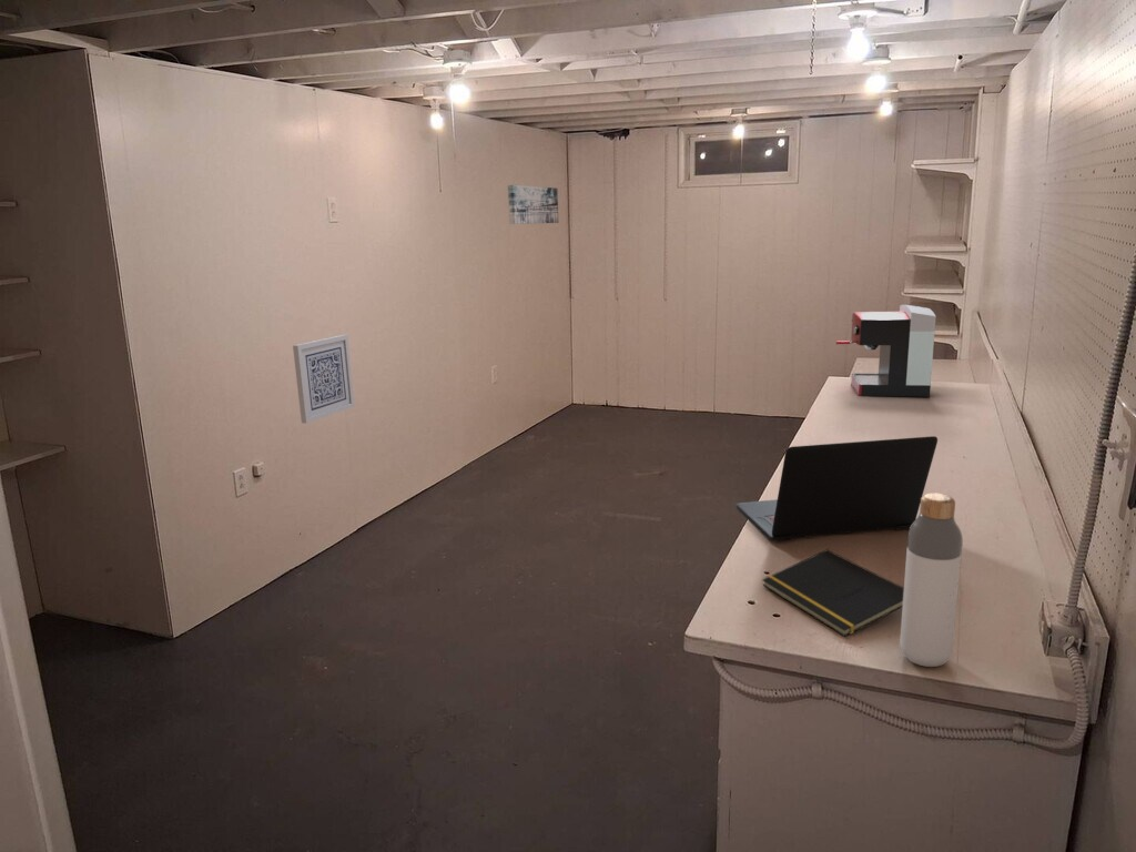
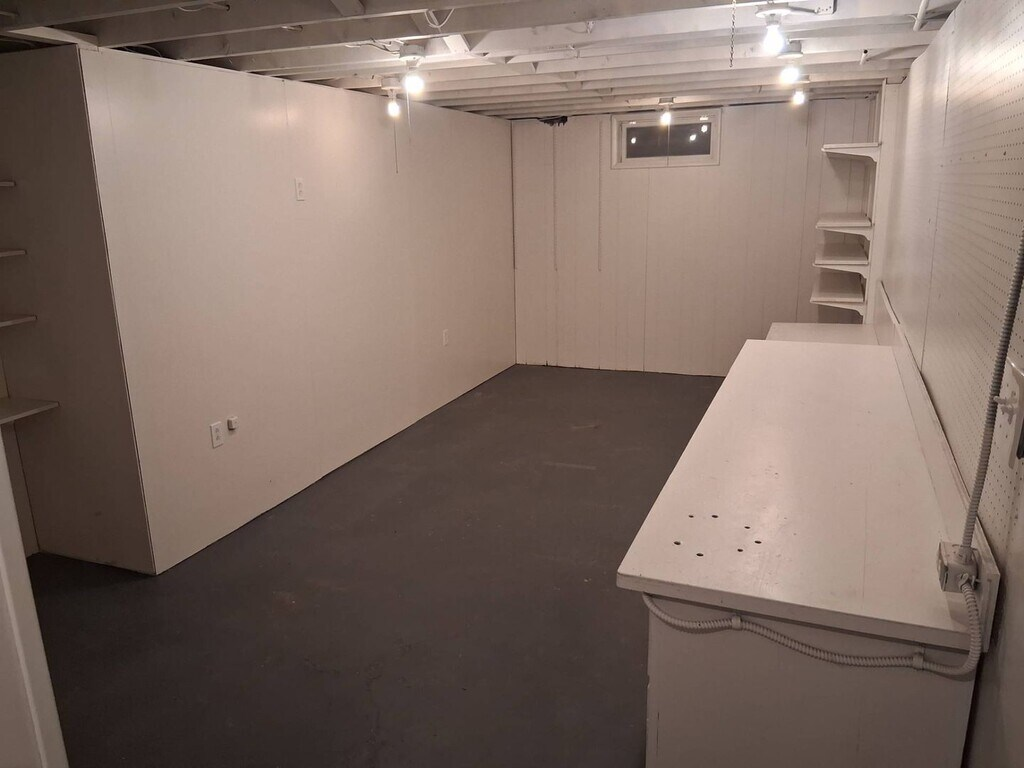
- laptop (829, 475)
- notepad (835, 589)
- wall art (325, 377)
- coffee maker (880, 347)
- bottle (931, 579)
- wall art (535, 205)
